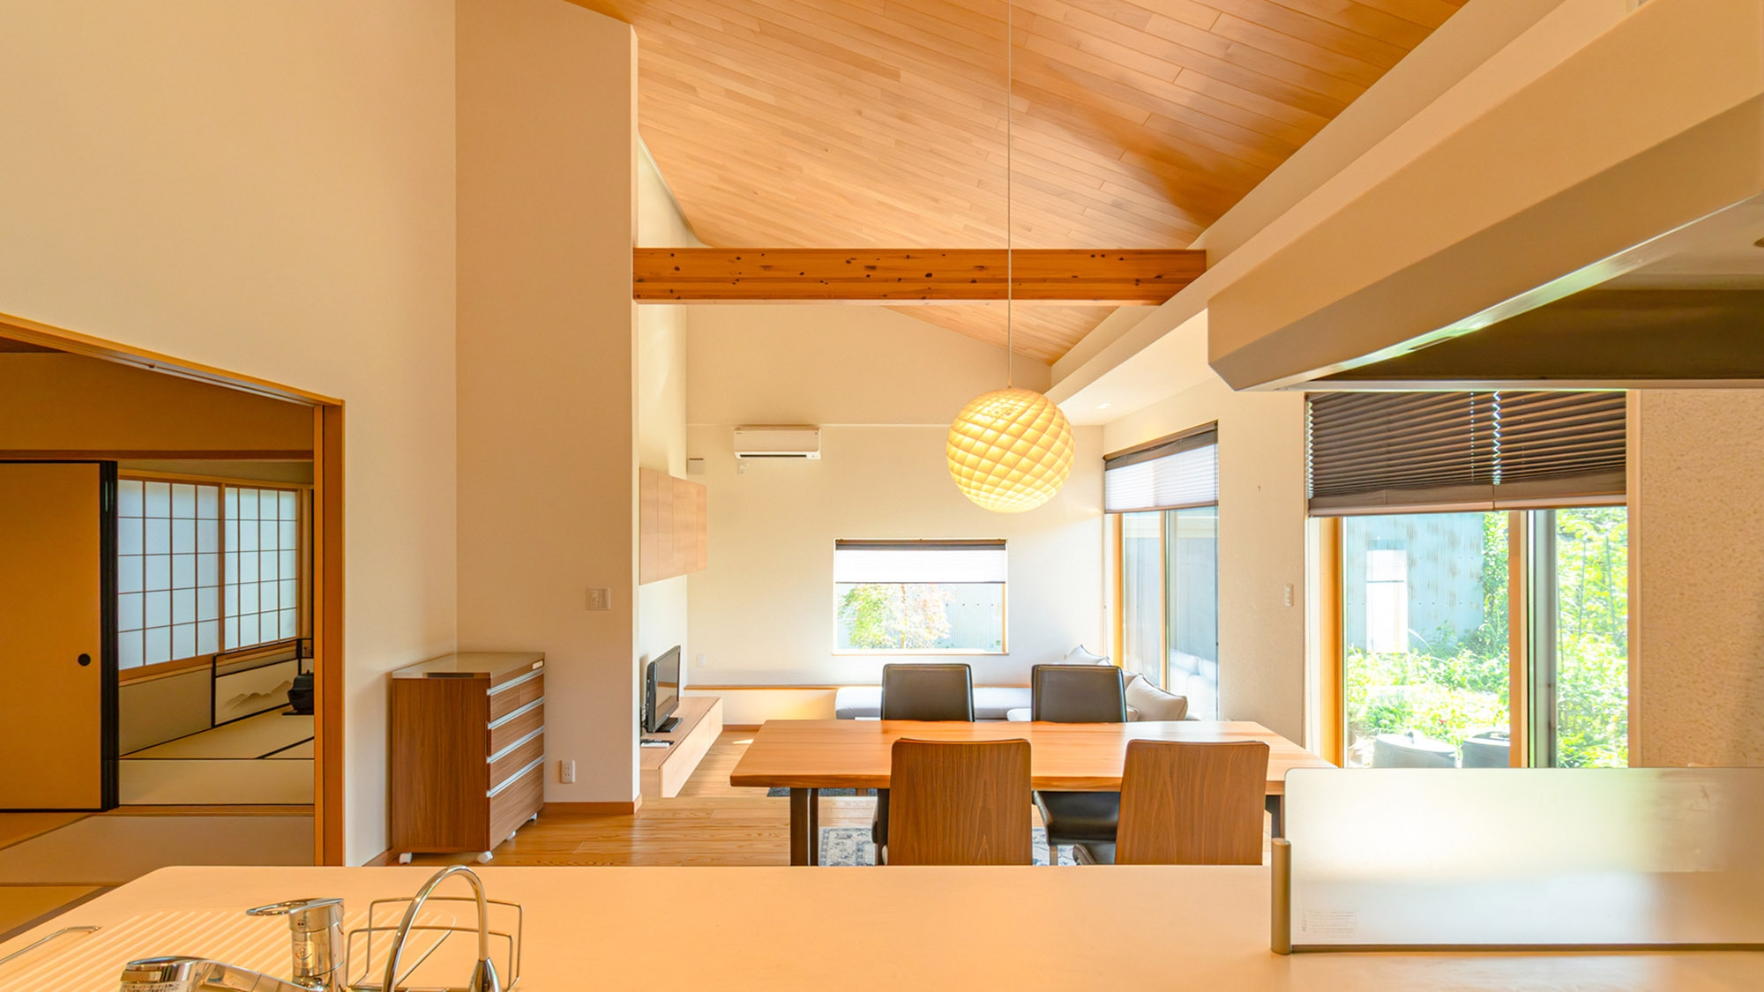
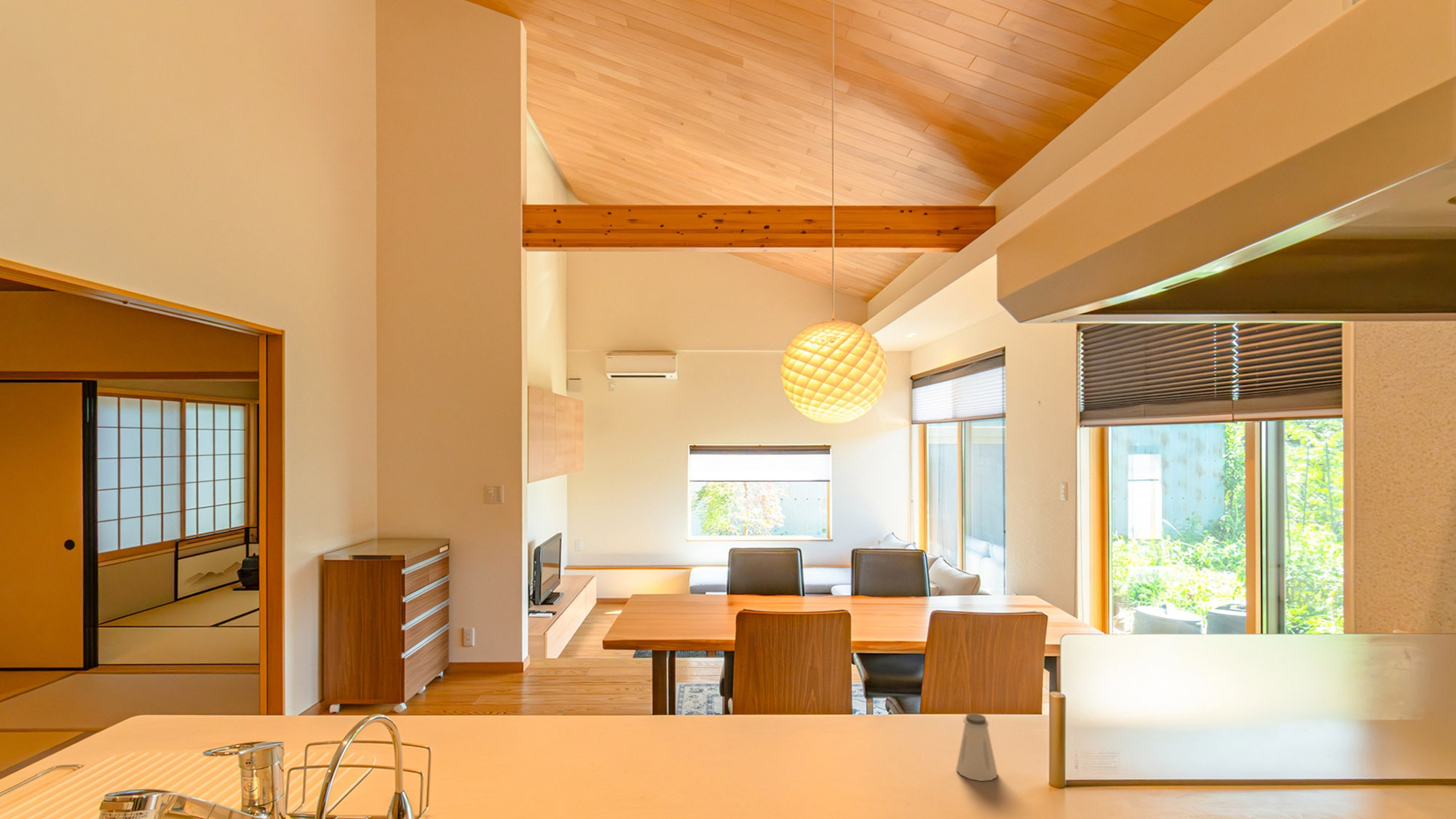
+ saltshaker (976, 743)
